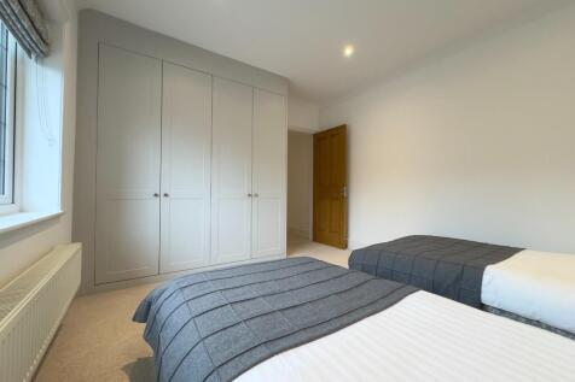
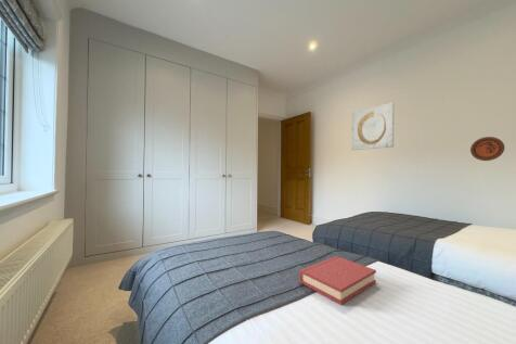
+ hardback book (337, 276)
+ decorative plate (487, 149)
+ wall art (371, 128)
